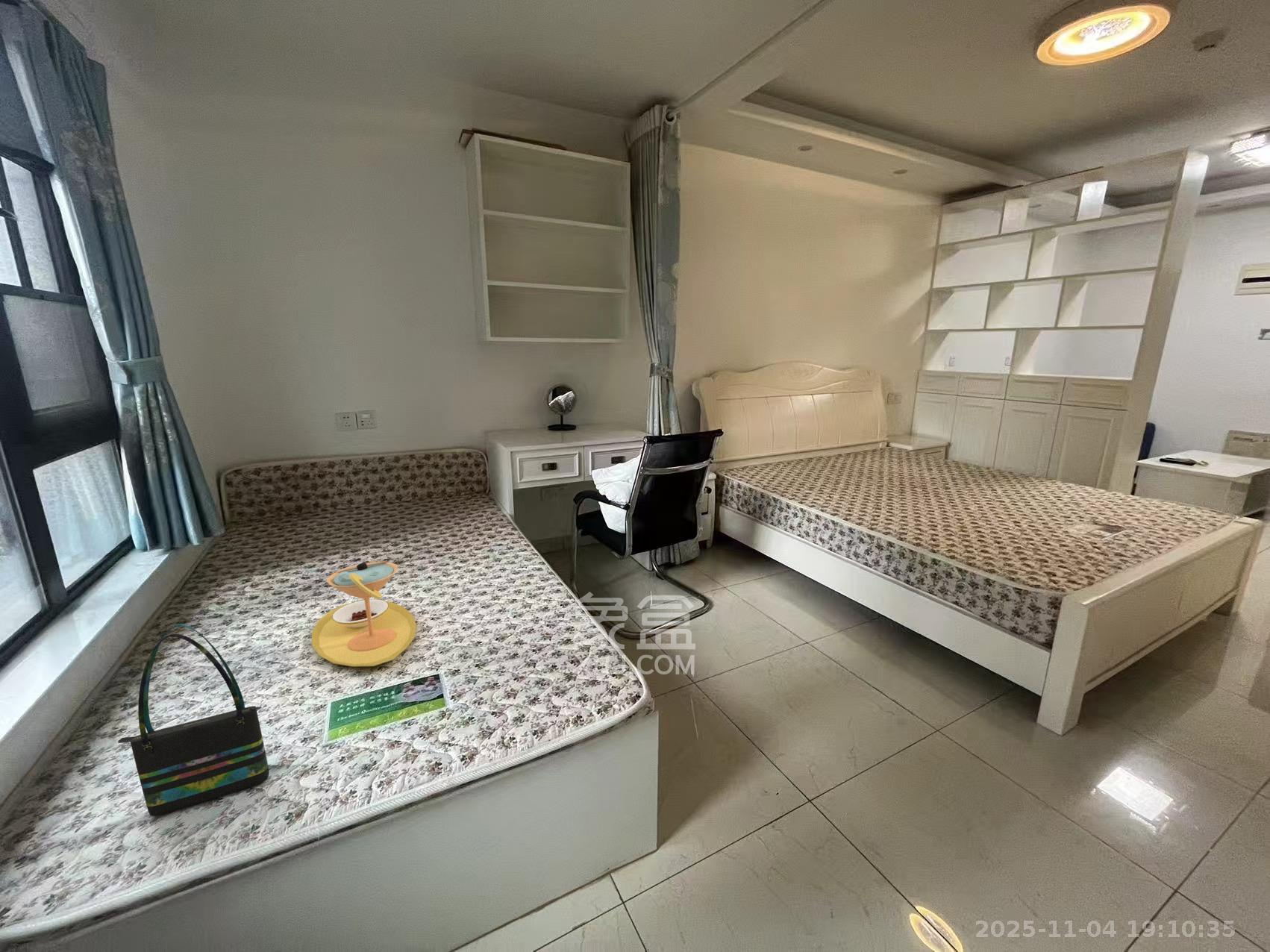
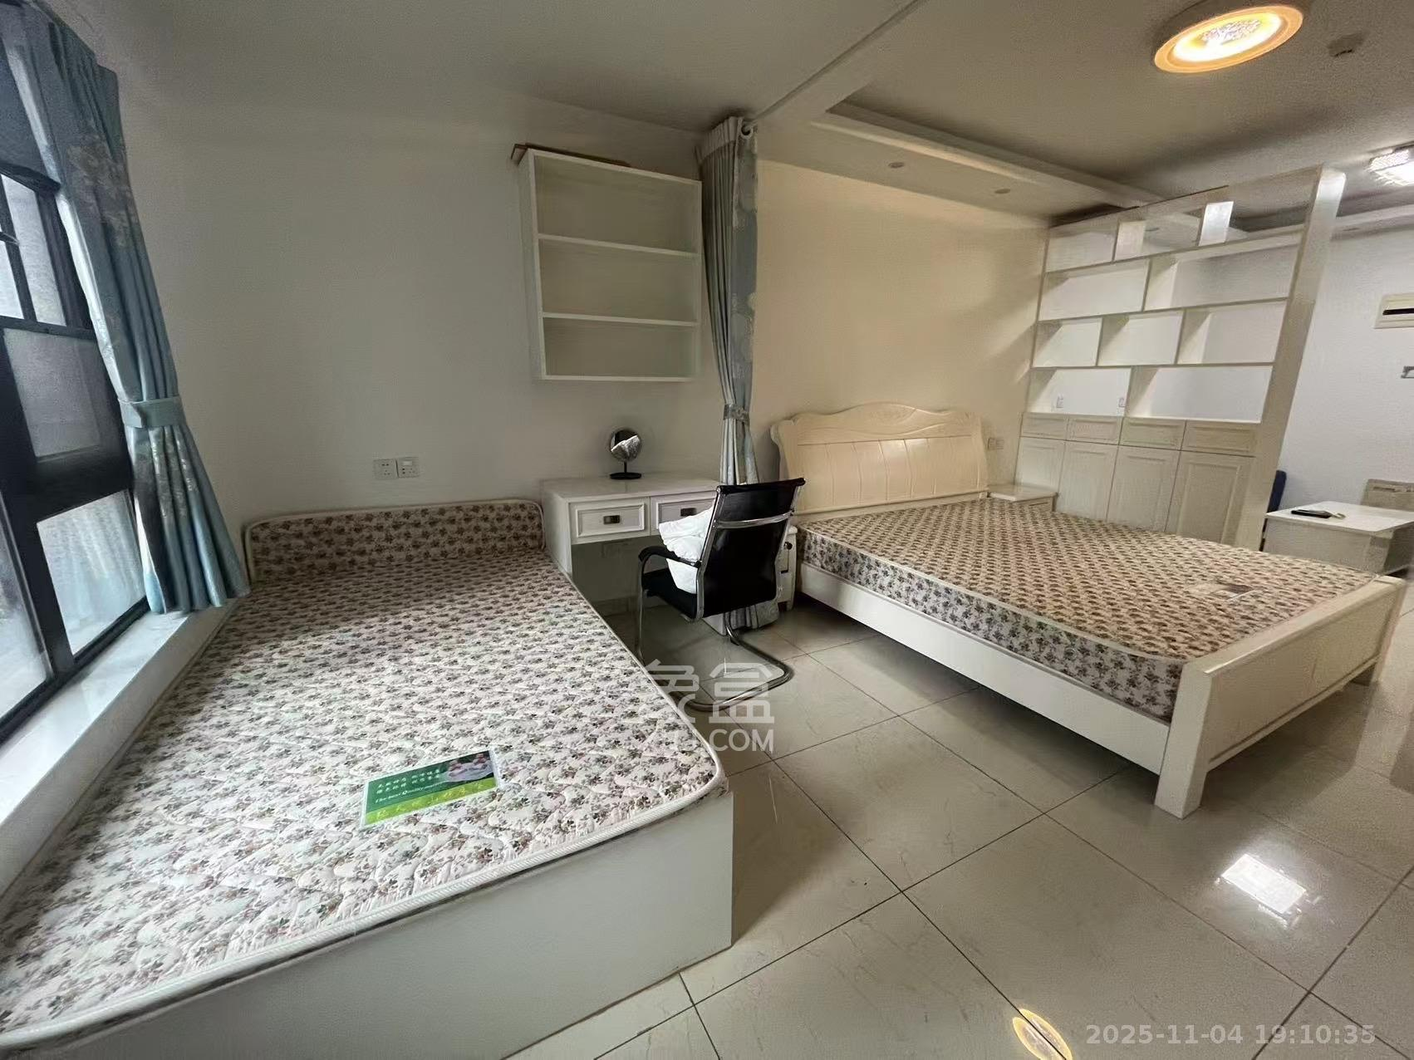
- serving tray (360, 598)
- tote bag (193, 721)
